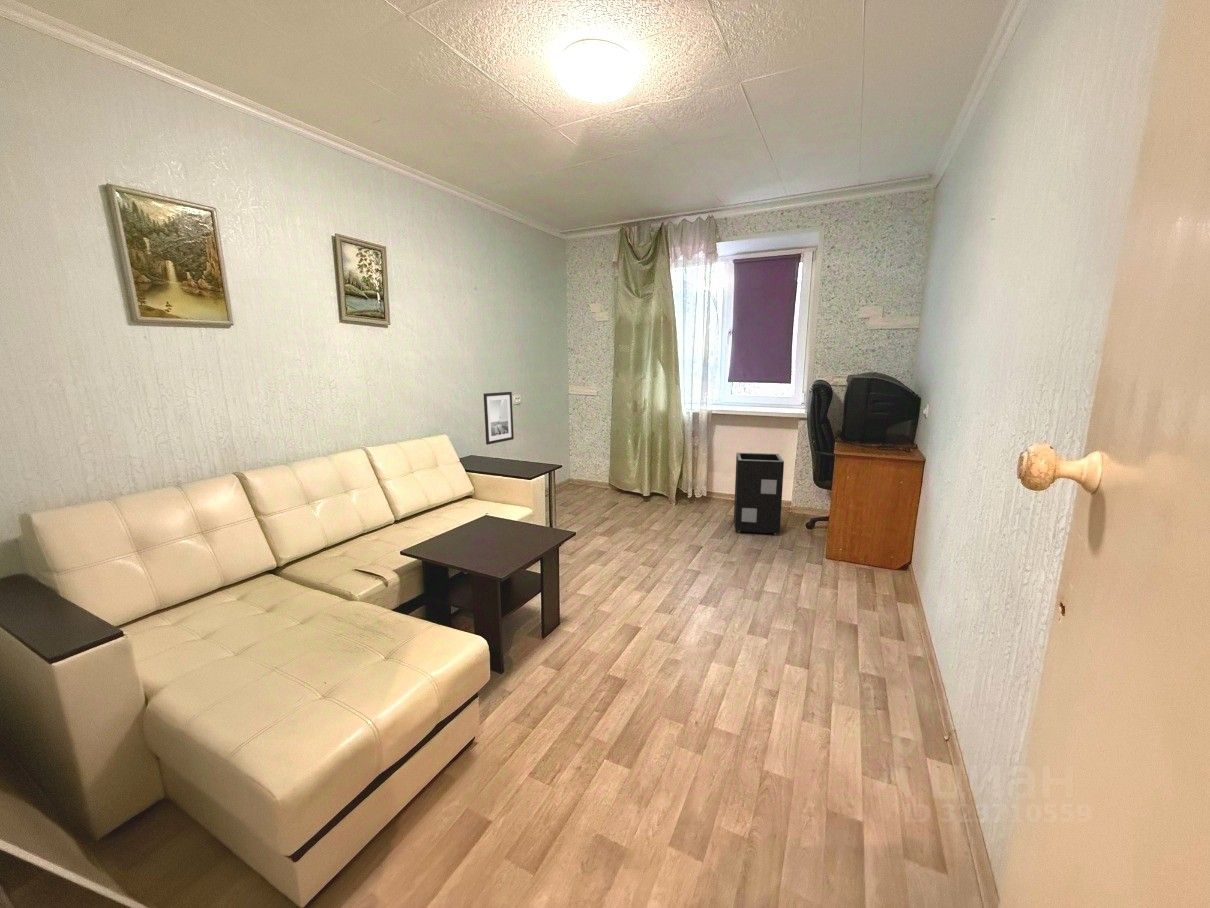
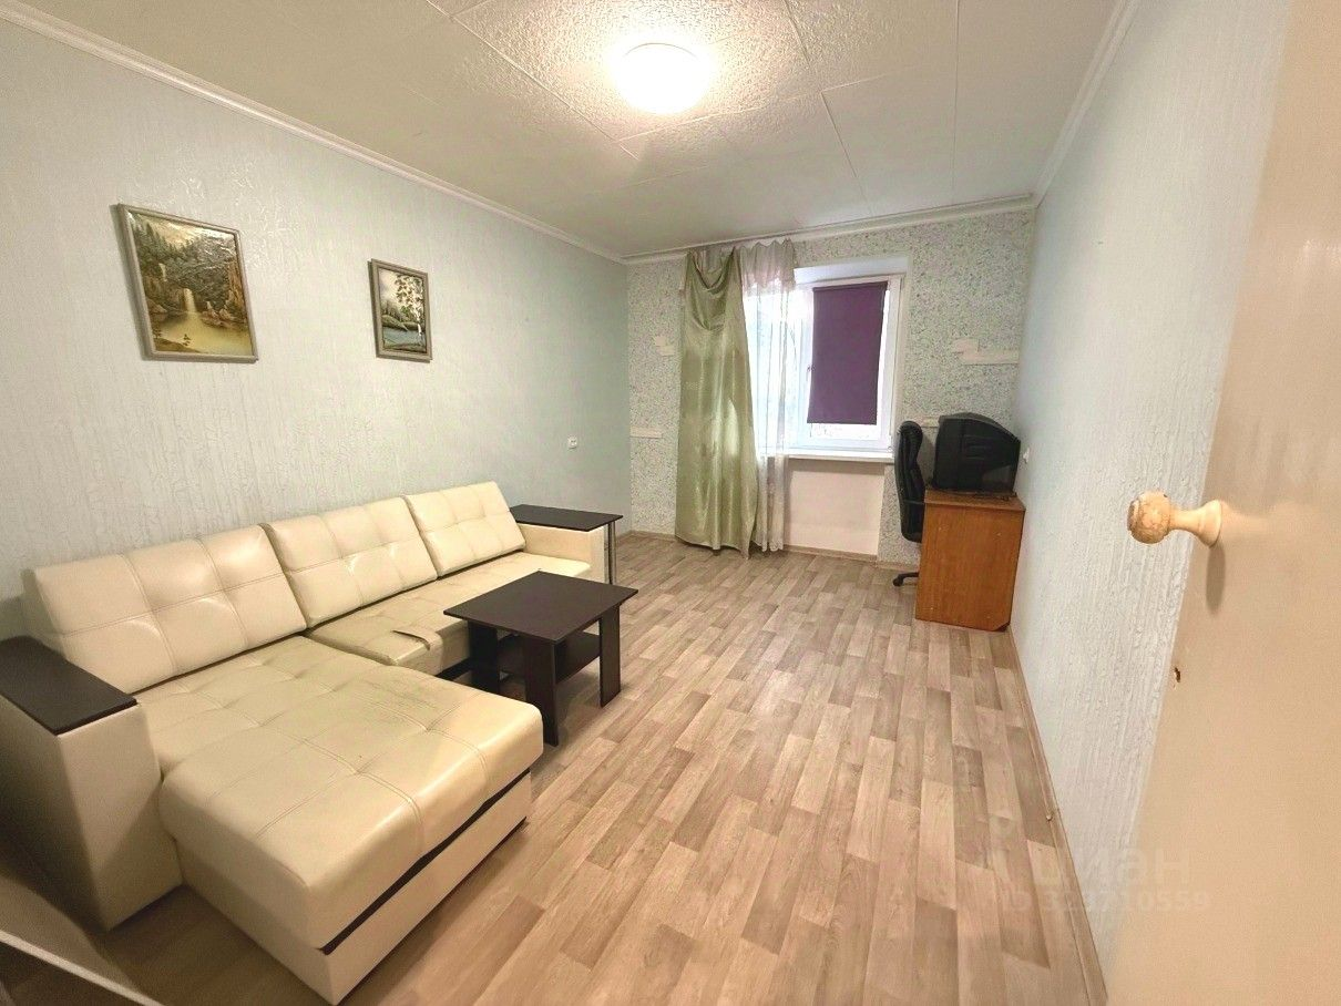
- speaker (757, 492)
- wall art (499, 417)
